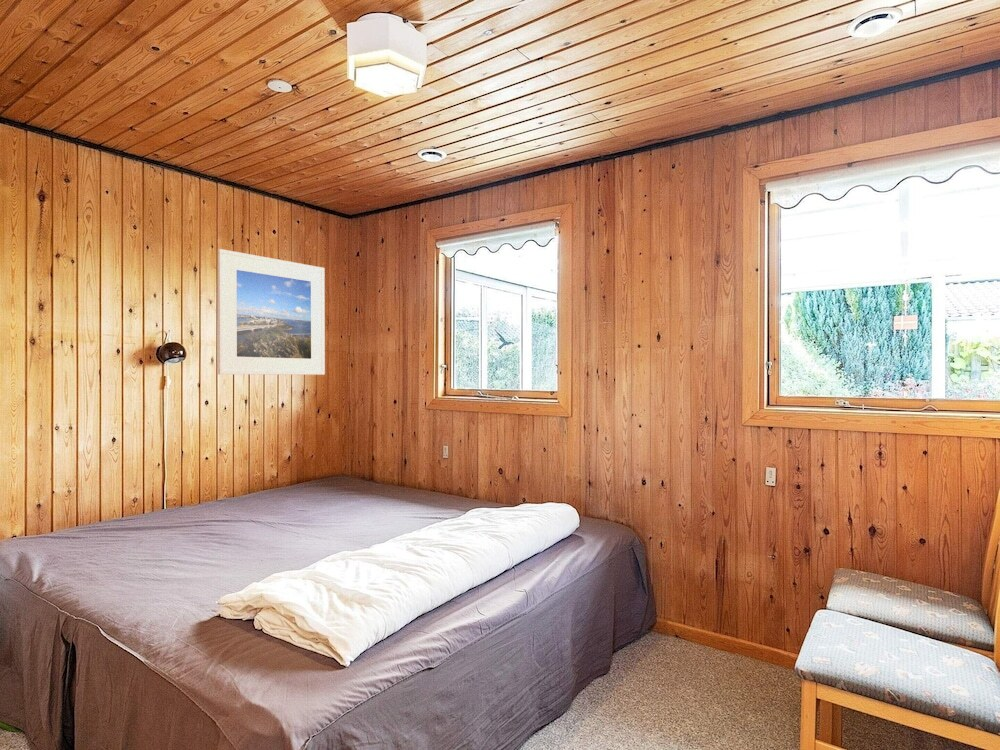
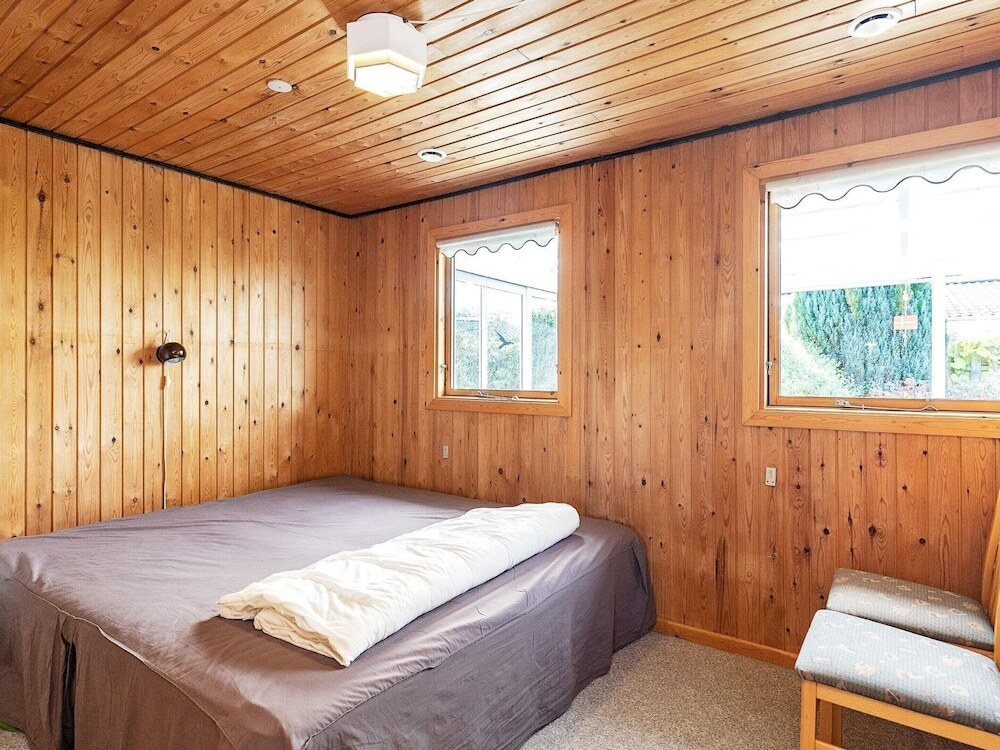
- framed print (275, 316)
